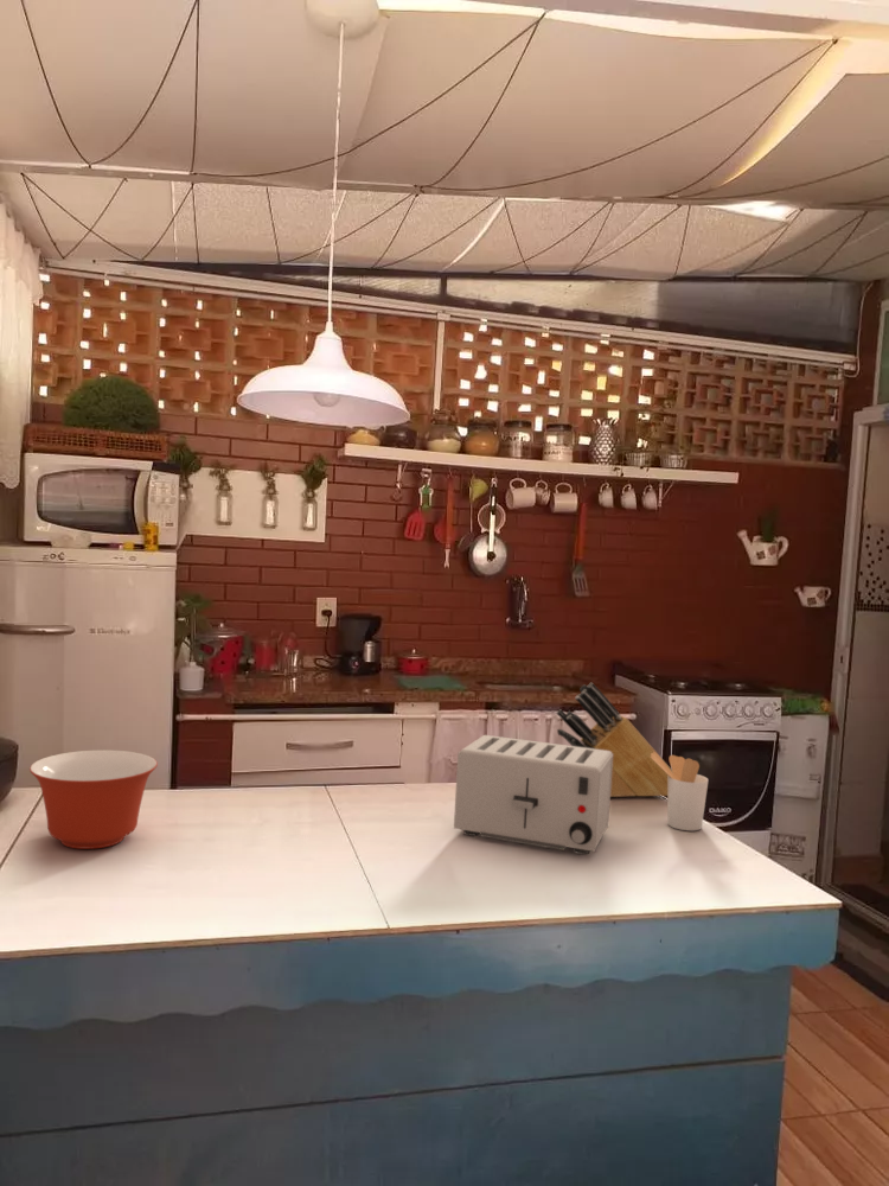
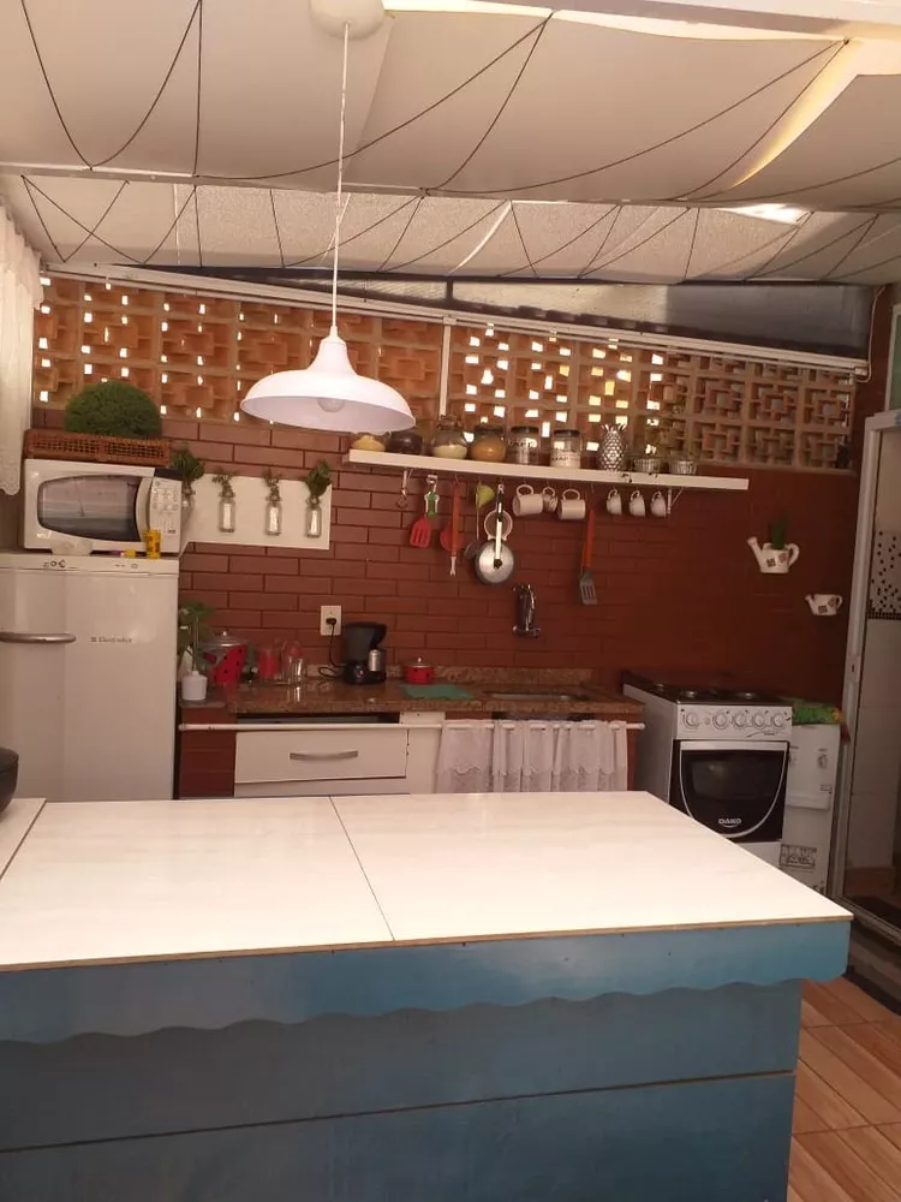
- toaster (532, 793)
- mixing bowl (94, 801)
- knife block (620, 737)
- utensil holder (676, 789)
